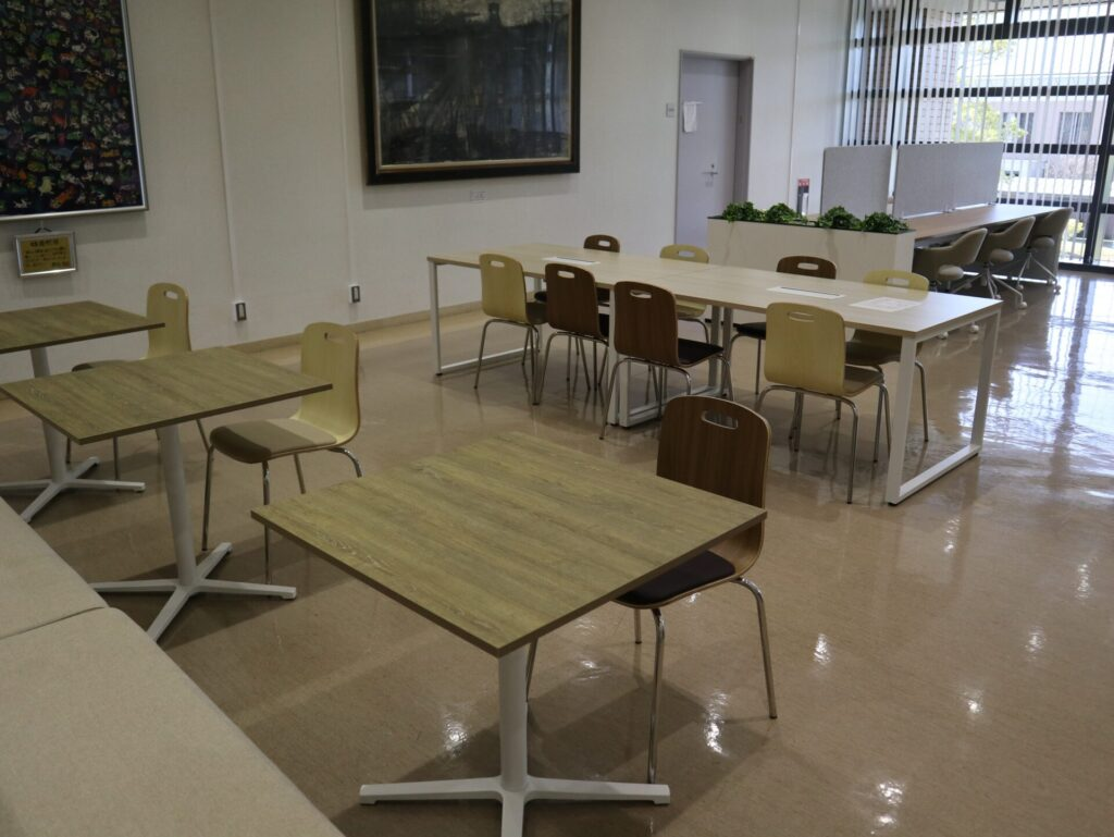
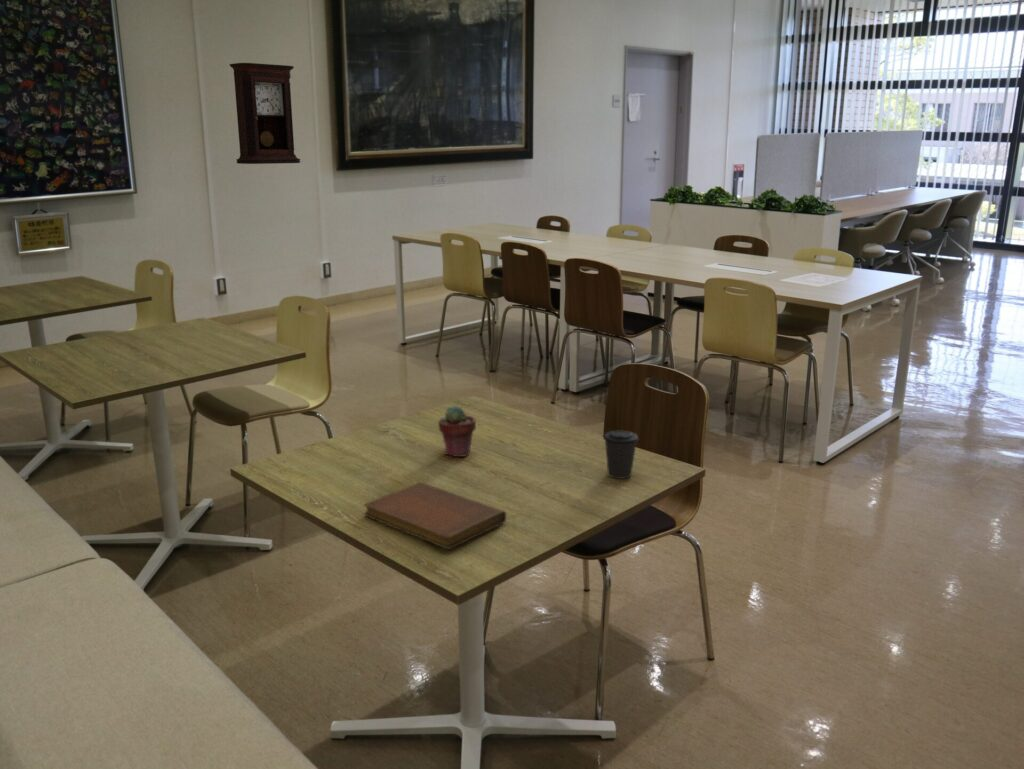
+ notebook (434, 512)
+ potted succulent (457, 429)
+ coffee cup (620, 453)
+ pendulum clock (267, 114)
